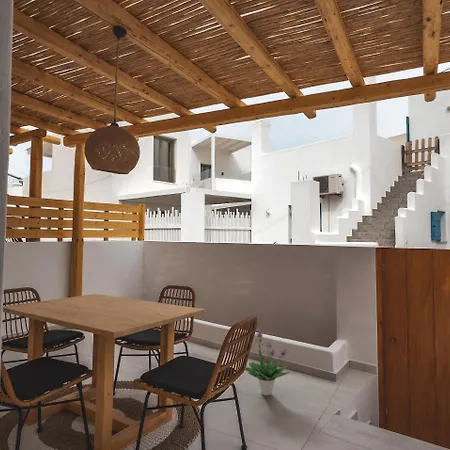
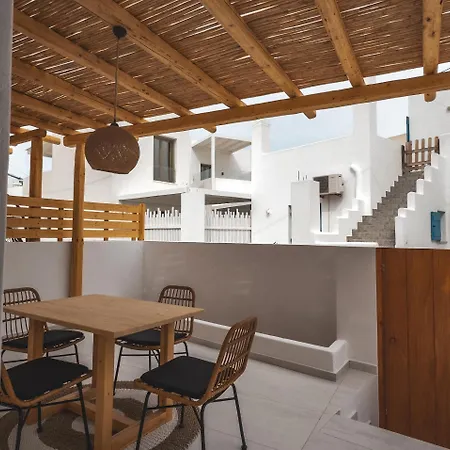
- potted plant (267, 361)
